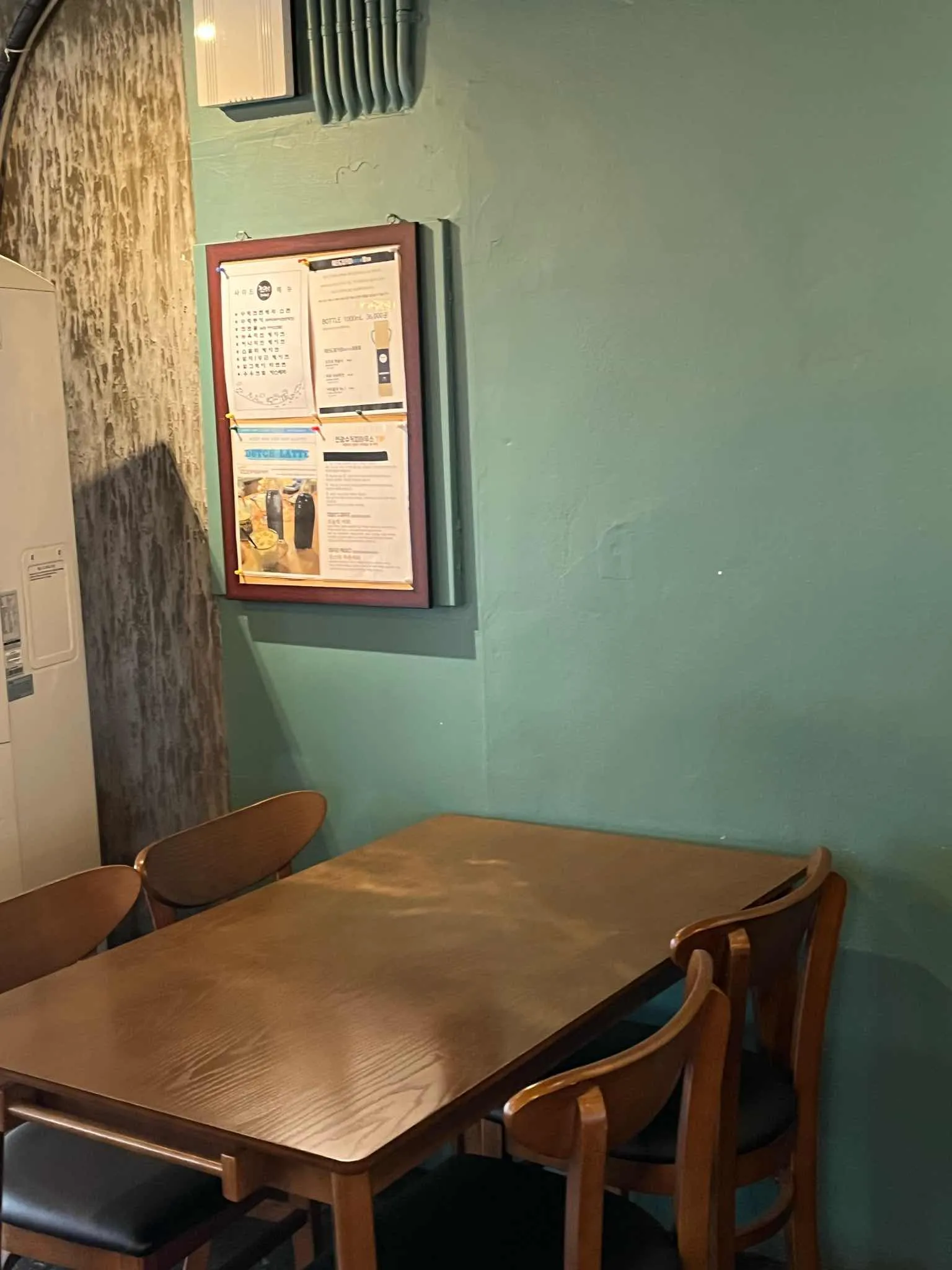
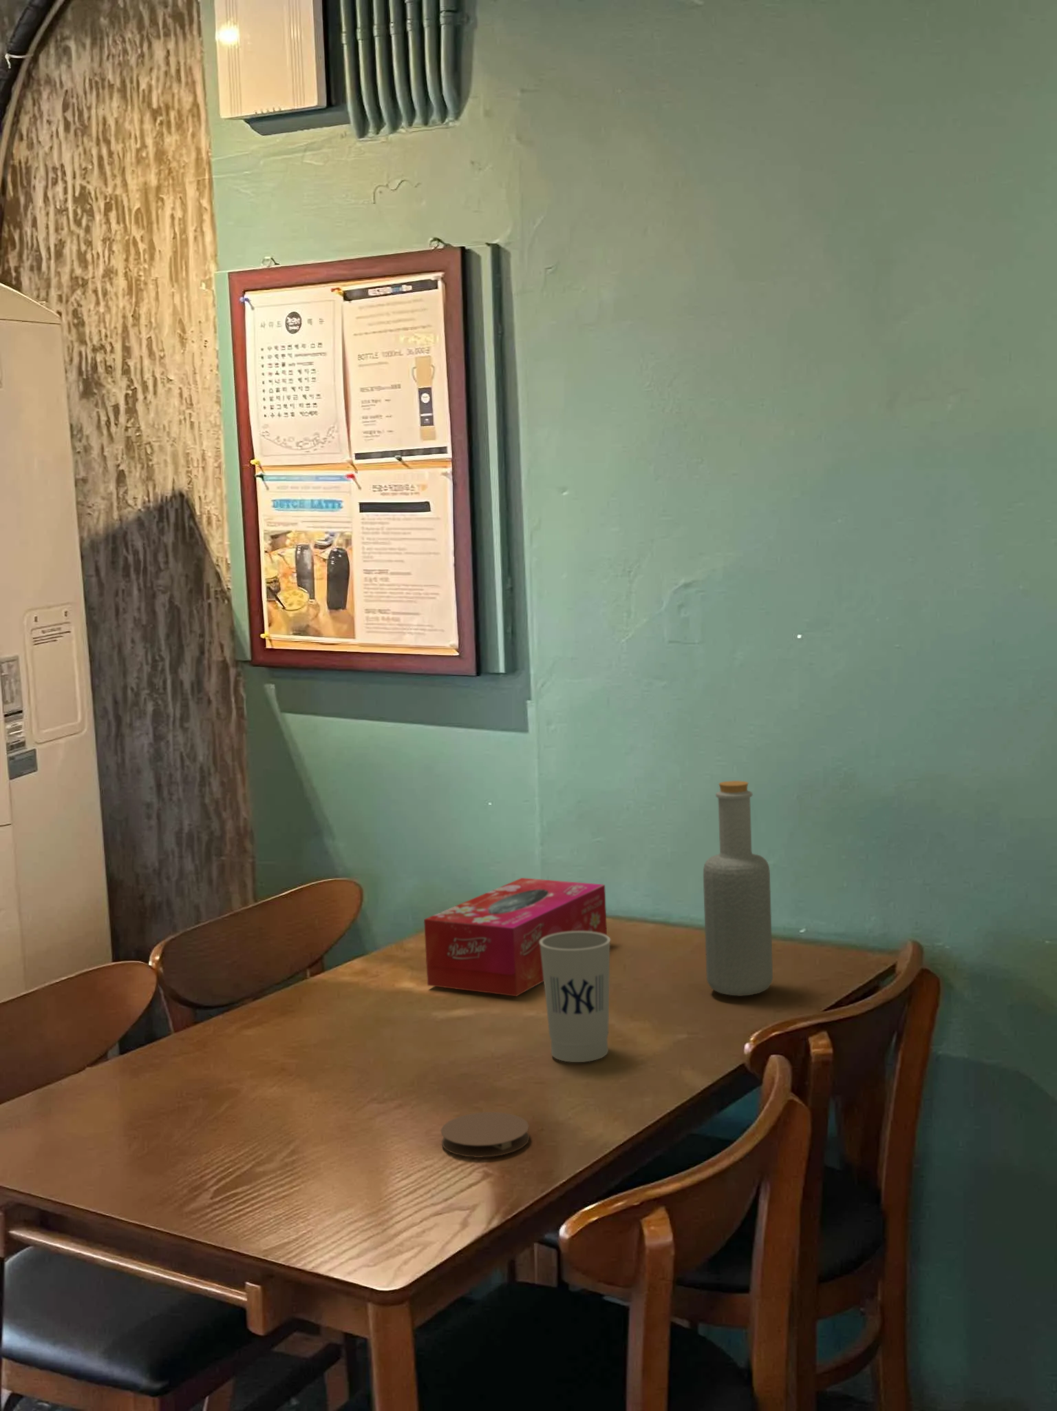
+ cup (576, 997)
+ tissue box (519, 933)
+ coaster (485, 1133)
+ bottle (736, 888)
